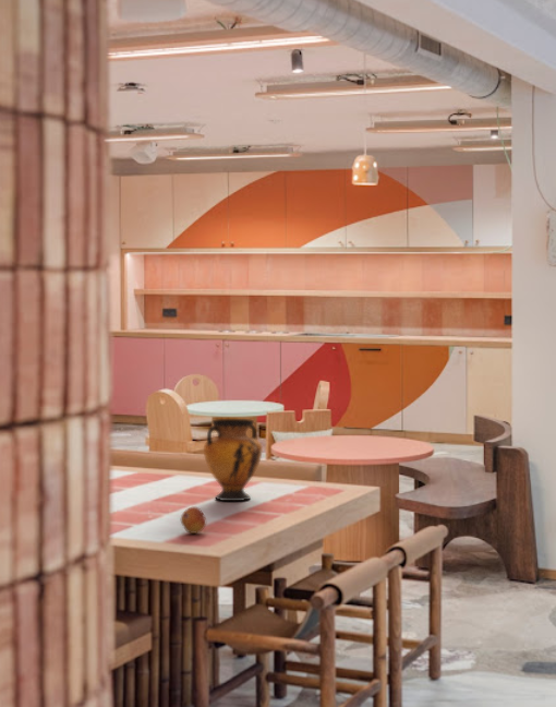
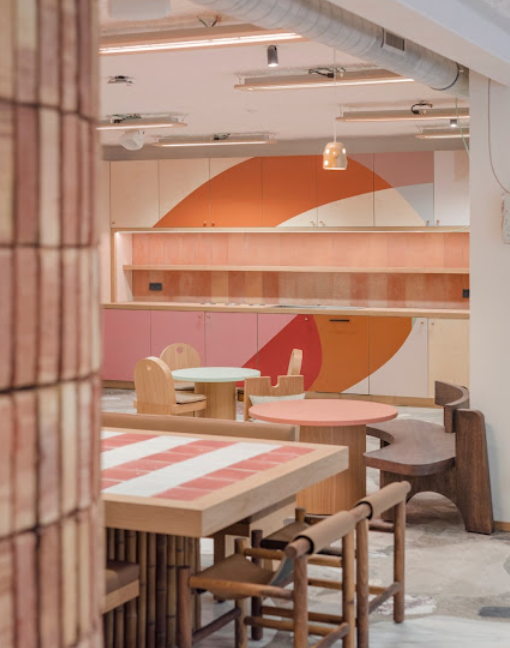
- vase (232, 459)
- fruit (193, 519)
